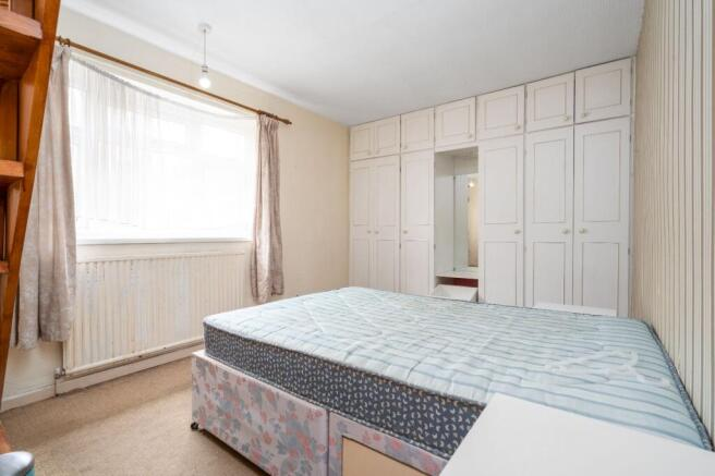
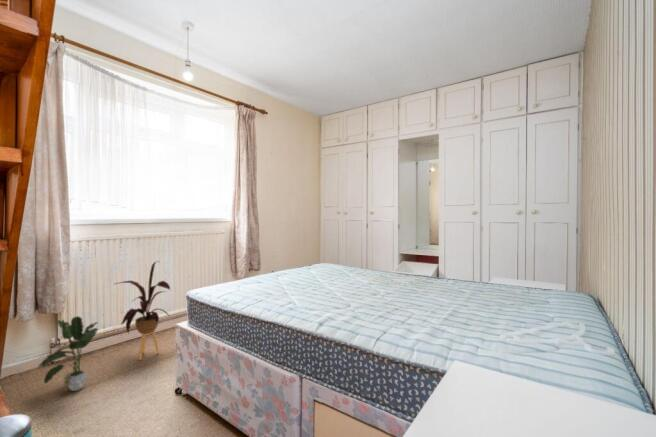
+ house plant (143, 309)
+ potted plant (72, 351)
